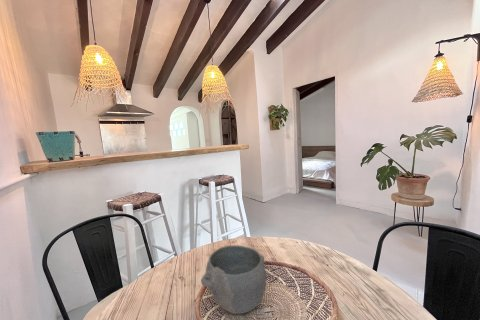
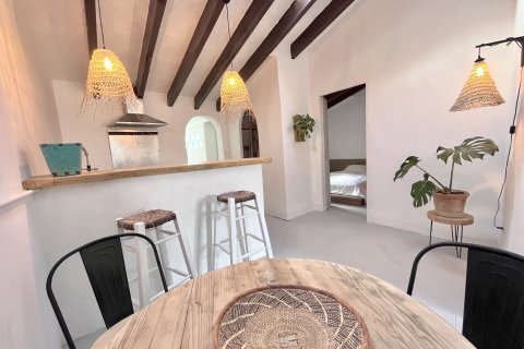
- bowl (235, 279)
